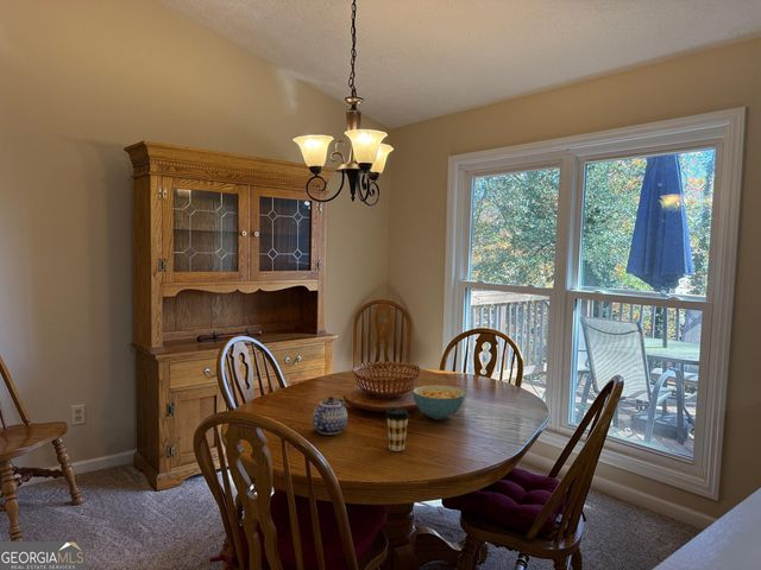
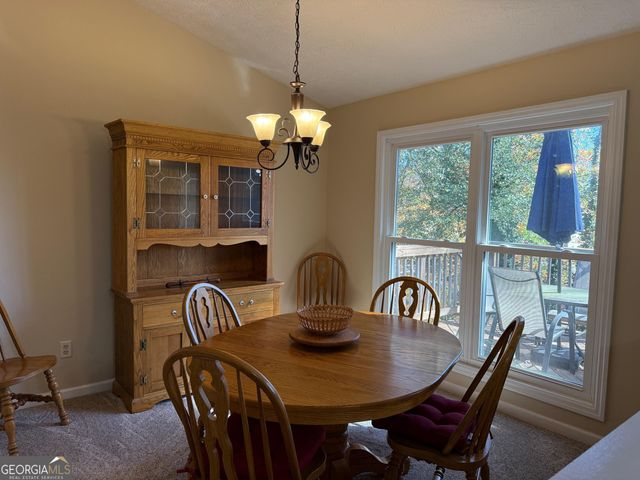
- teapot (329, 413)
- cereal bowl (438, 404)
- coffee cup (396, 429)
